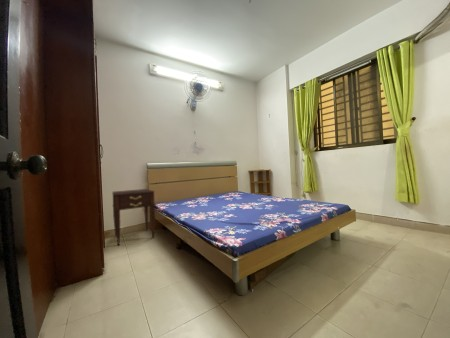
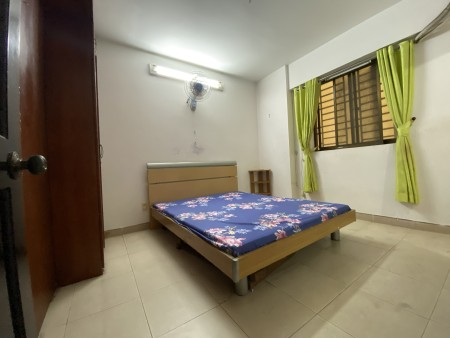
- nightstand (133, 208)
